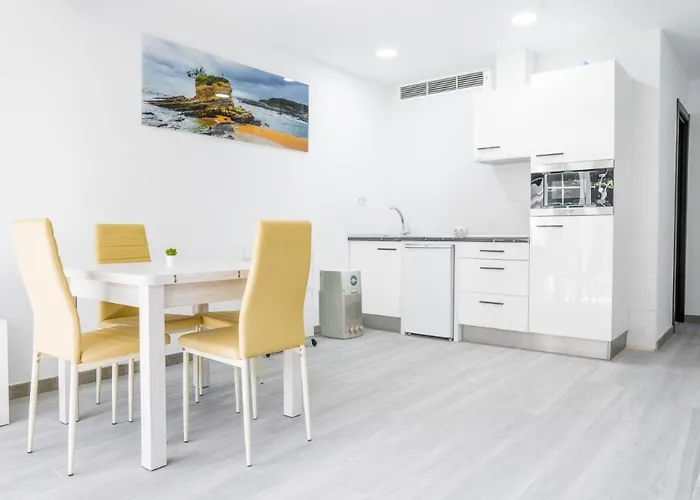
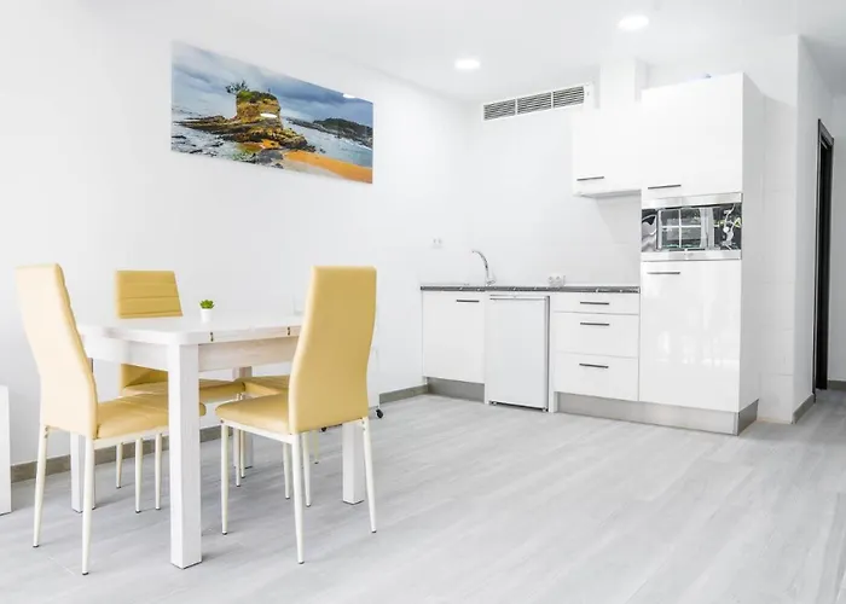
- air purifier (339, 302)
